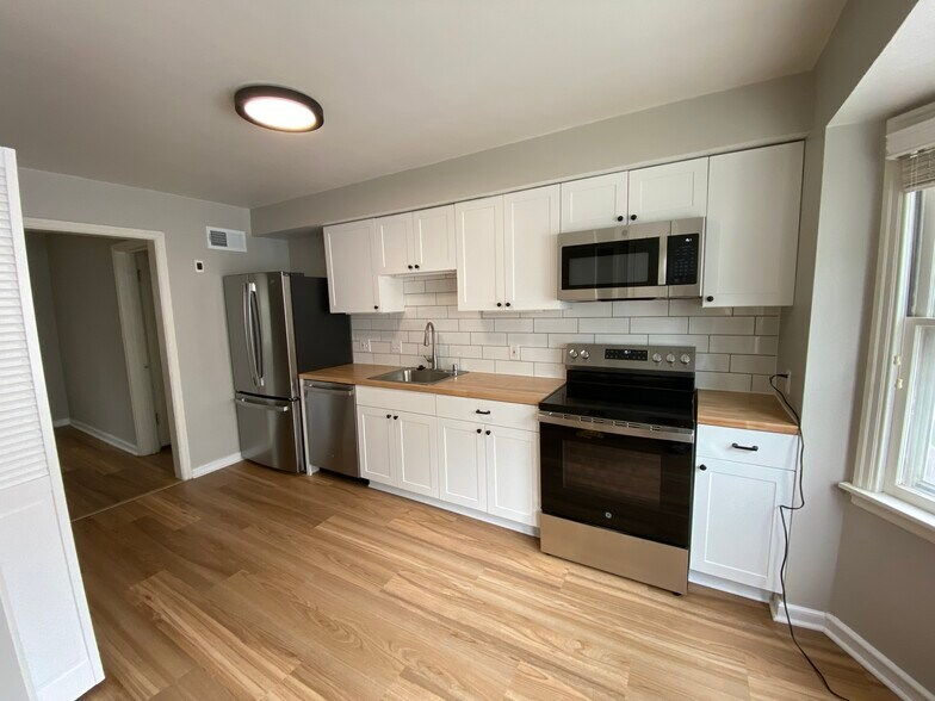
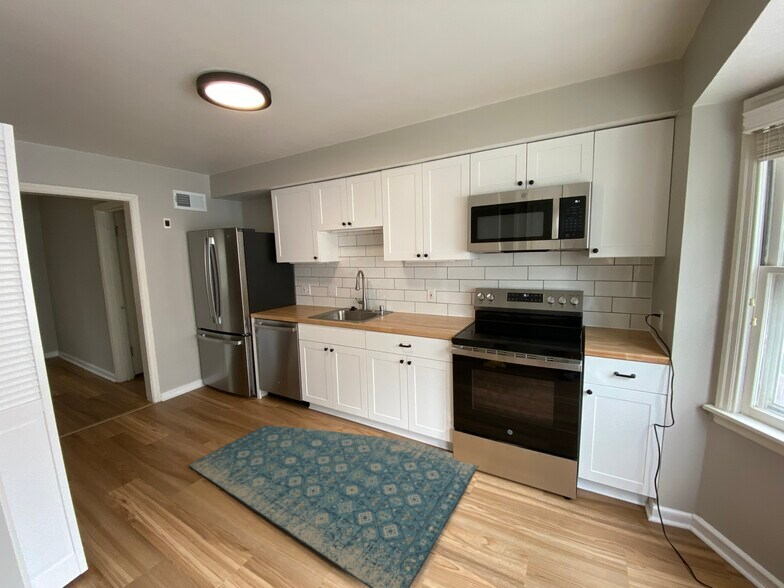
+ rug (332, 464)
